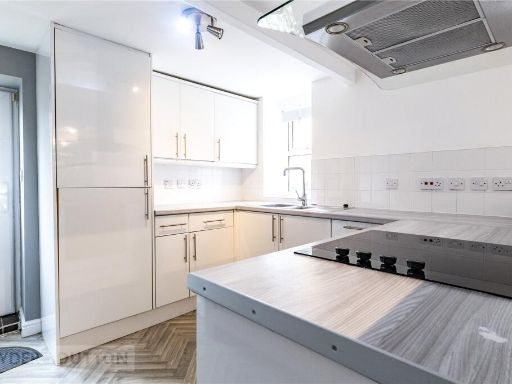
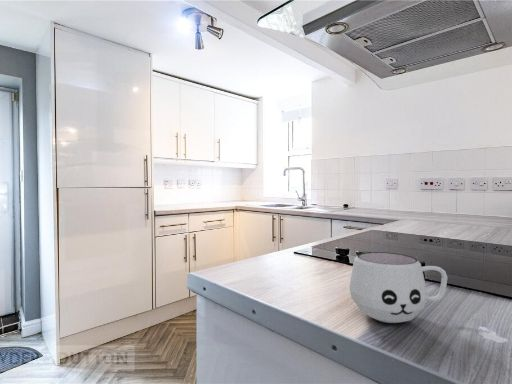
+ mug (399, 287)
